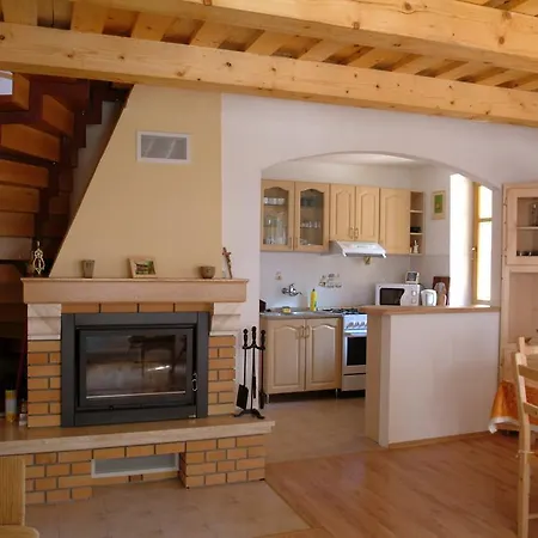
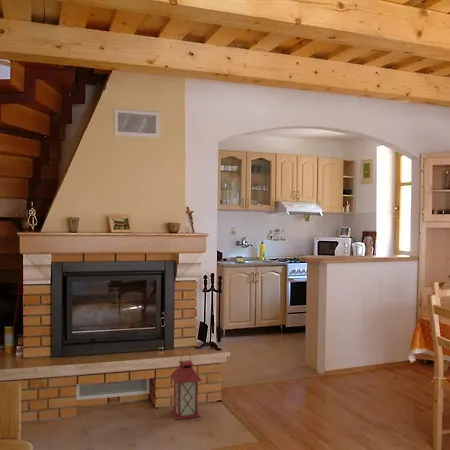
+ lantern (185, 381)
